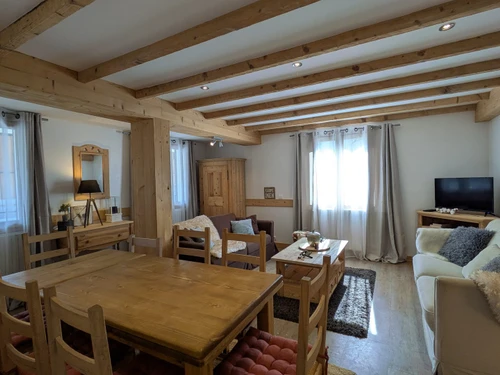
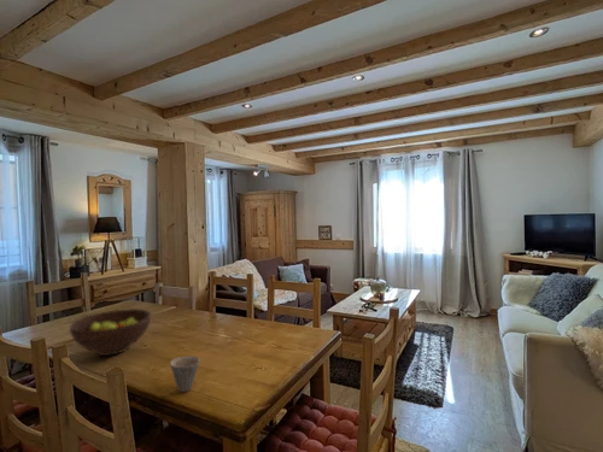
+ cup (186, 374)
+ fruit bowl (112, 334)
